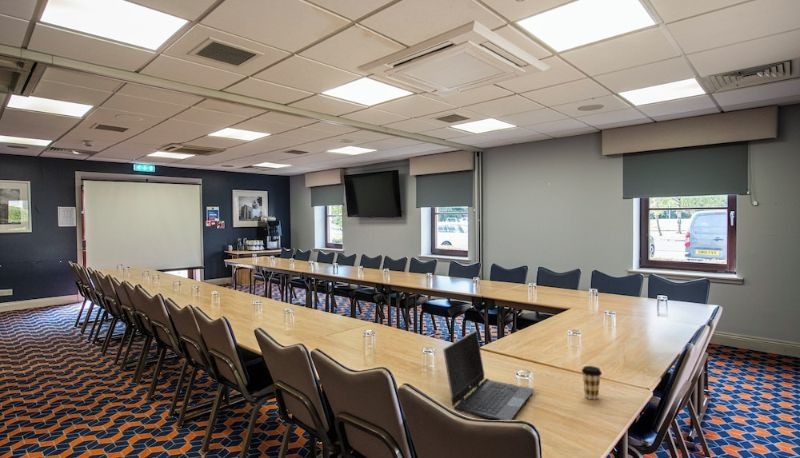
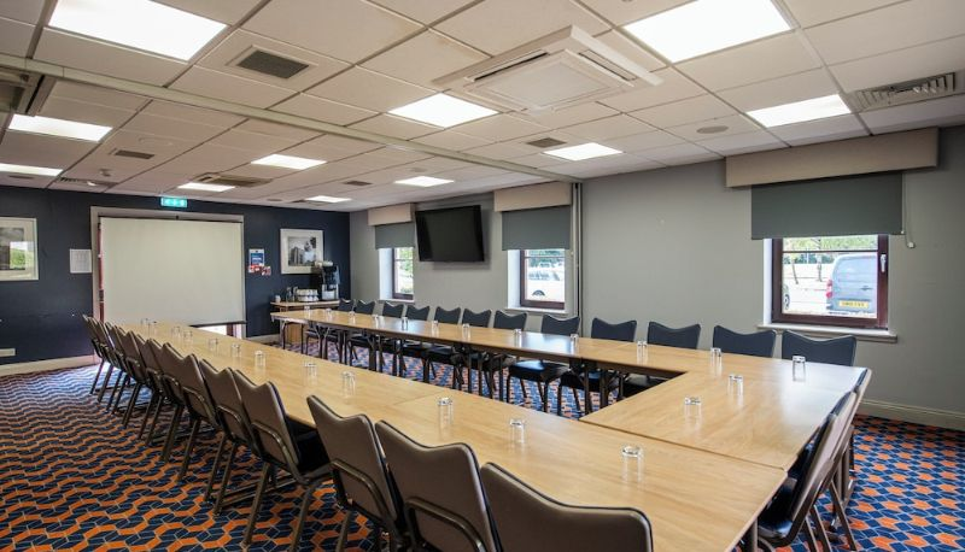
- coffee cup (591, 382)
- laptop computer (483, 371)
